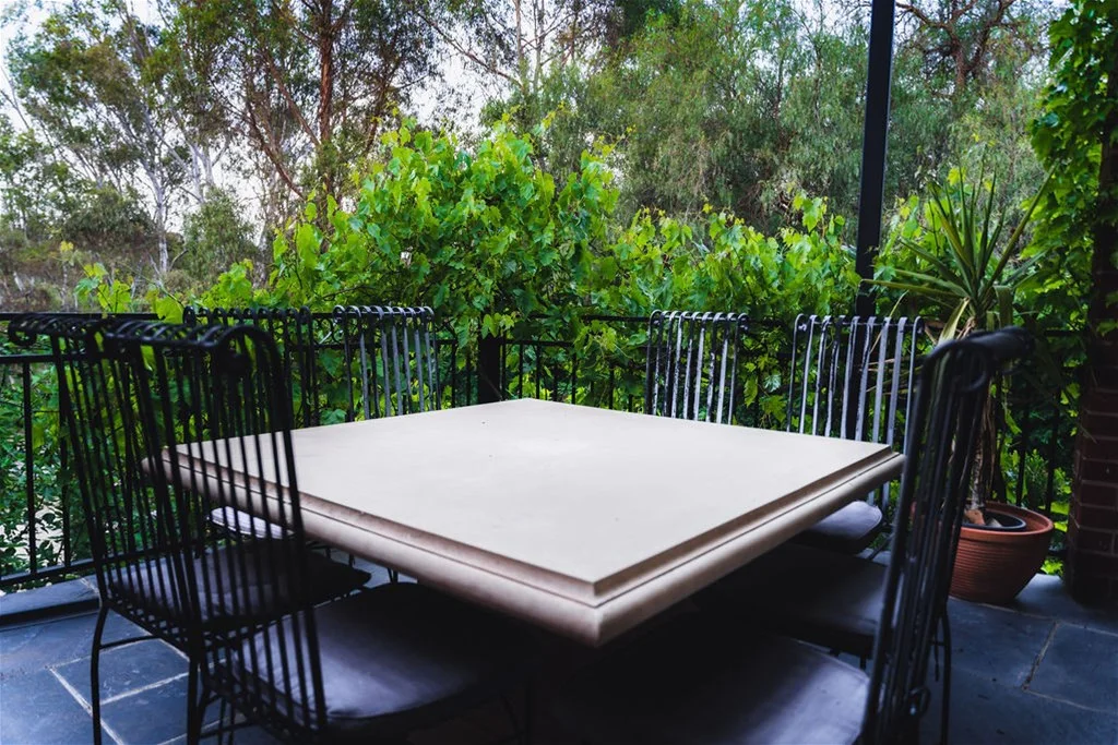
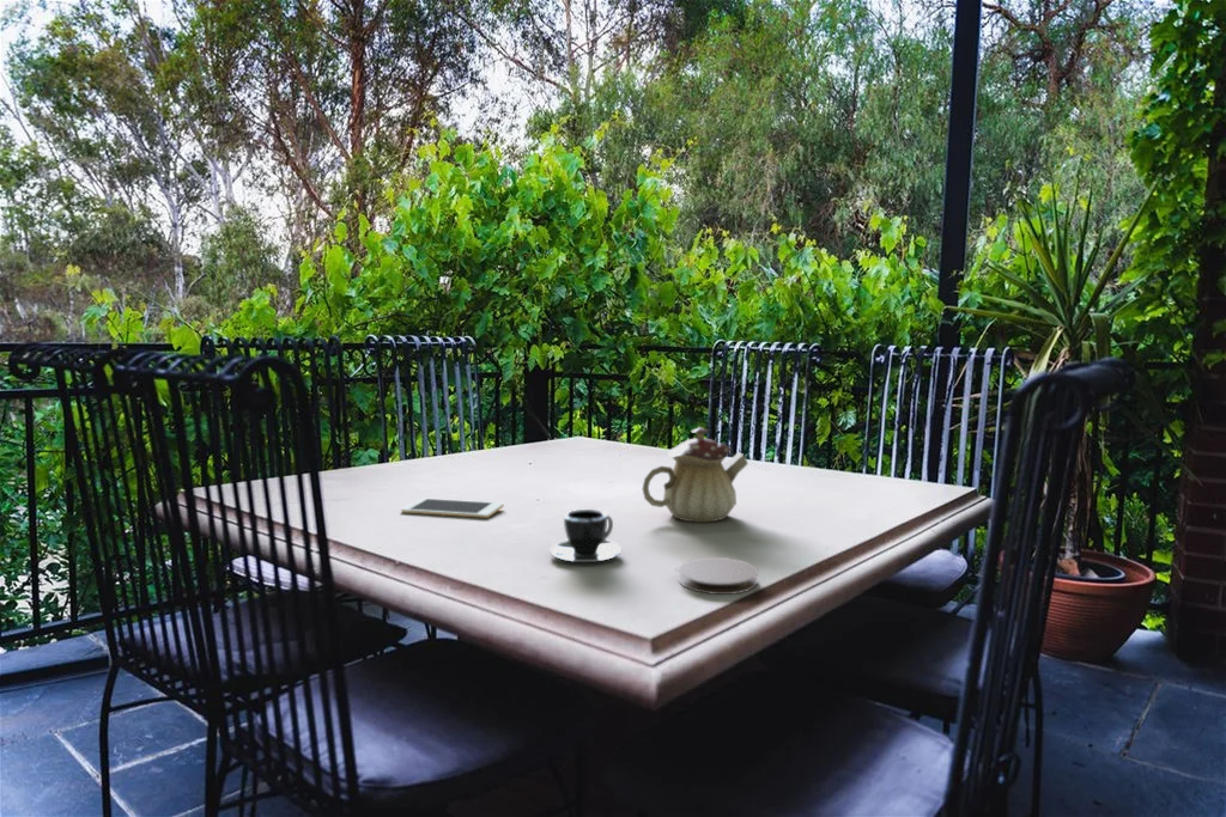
+ teacup (585, 535)
+ cell phone (453, 507)
+ coaster (717, 574)
+ teapot (694, 471)
